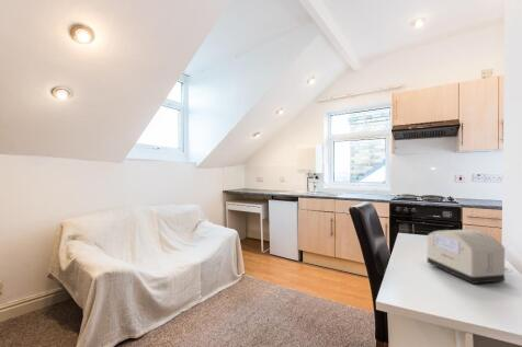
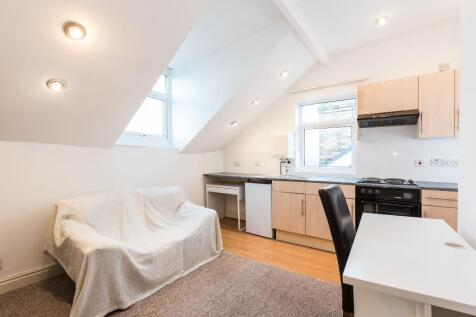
- toaster (472, 251)
